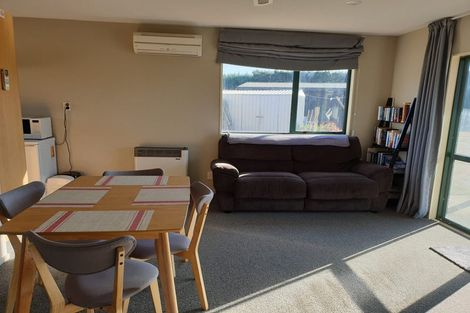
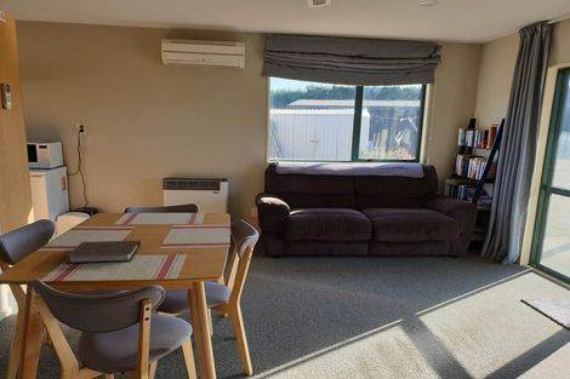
+ notebook (106, 251)
